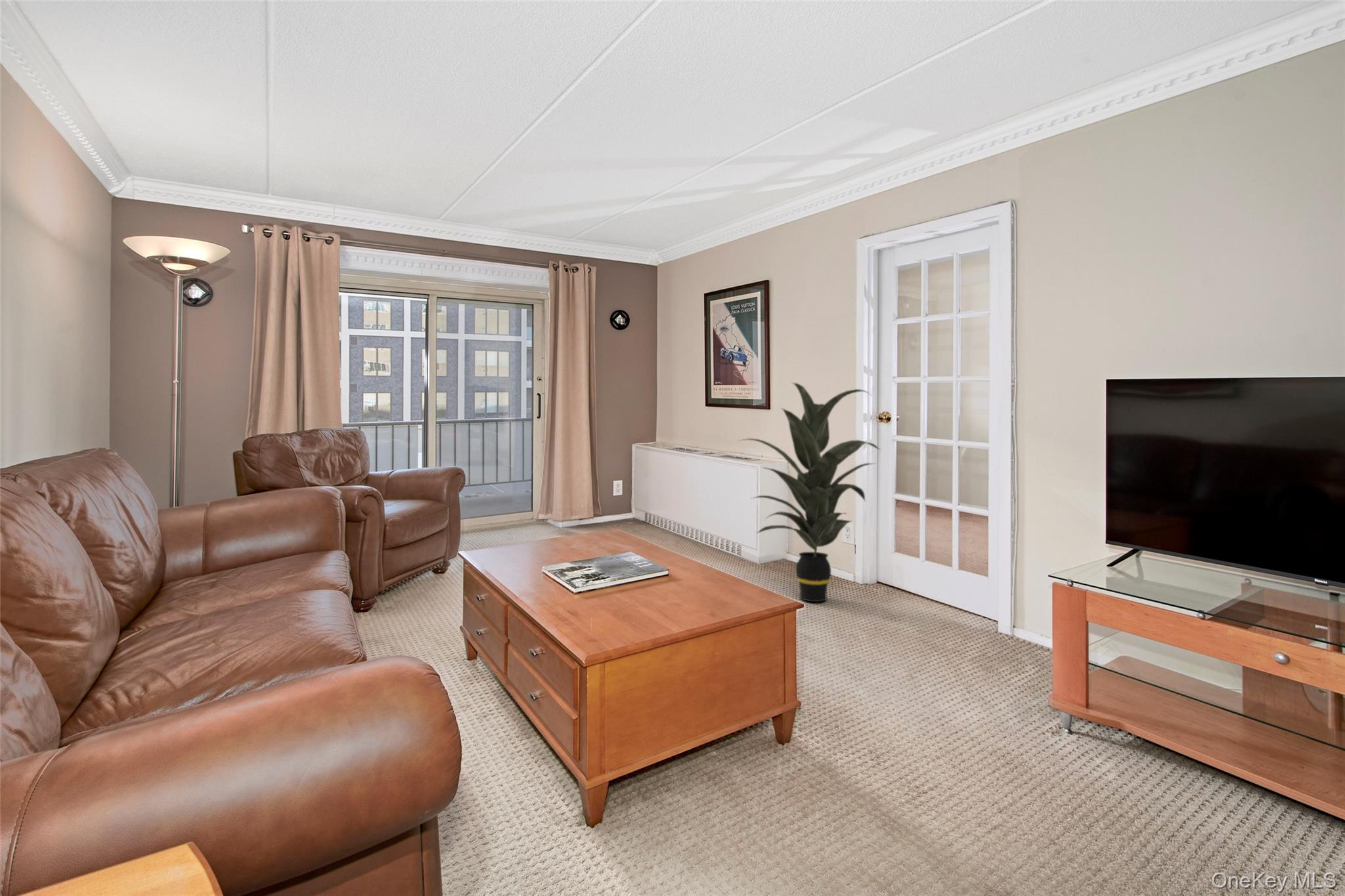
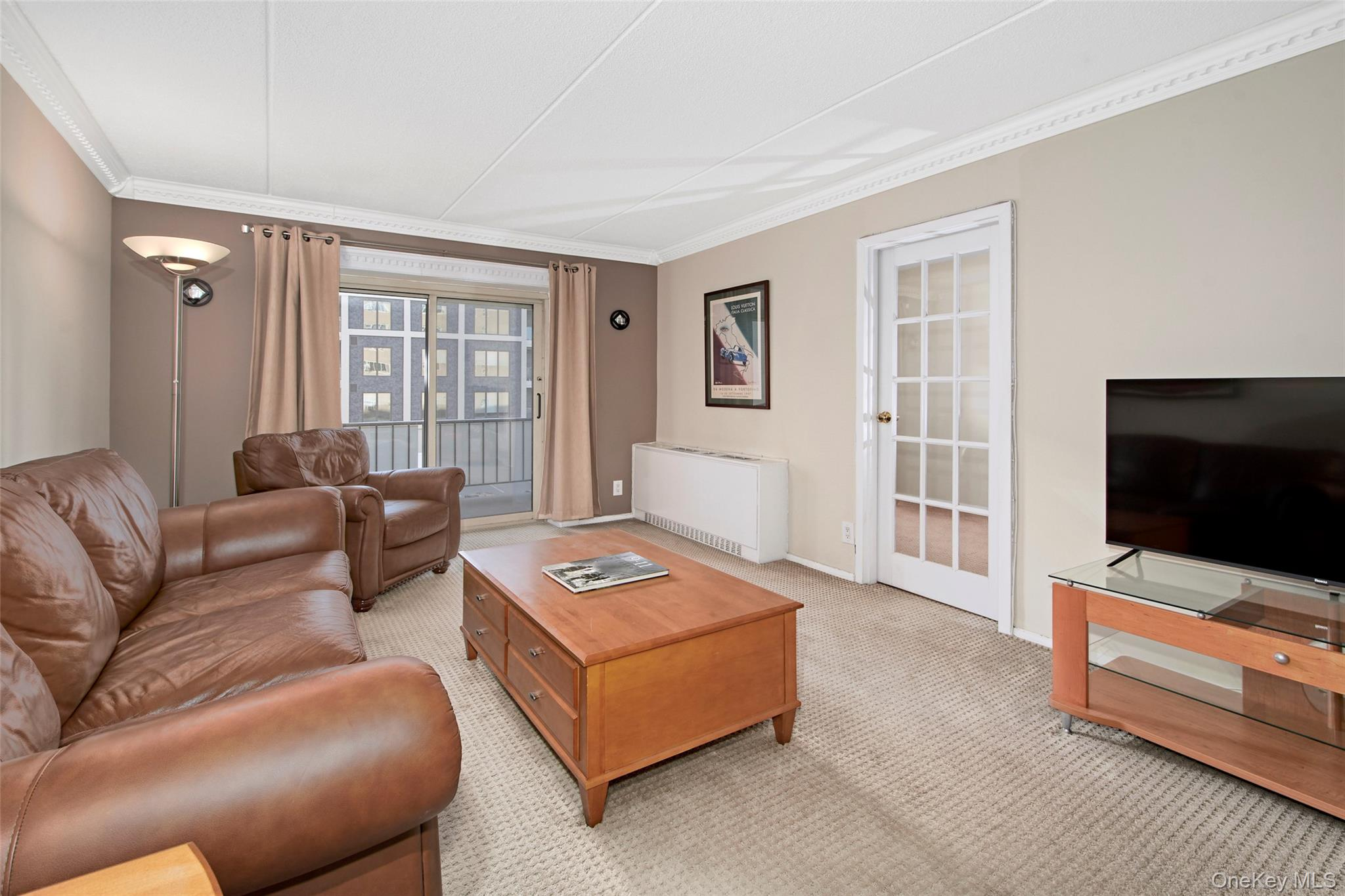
- indoor plant (811, 488)
